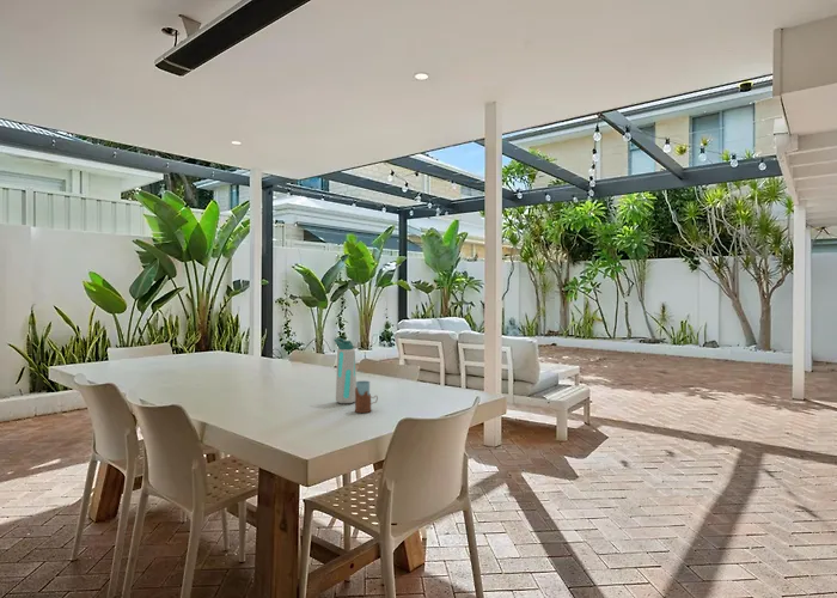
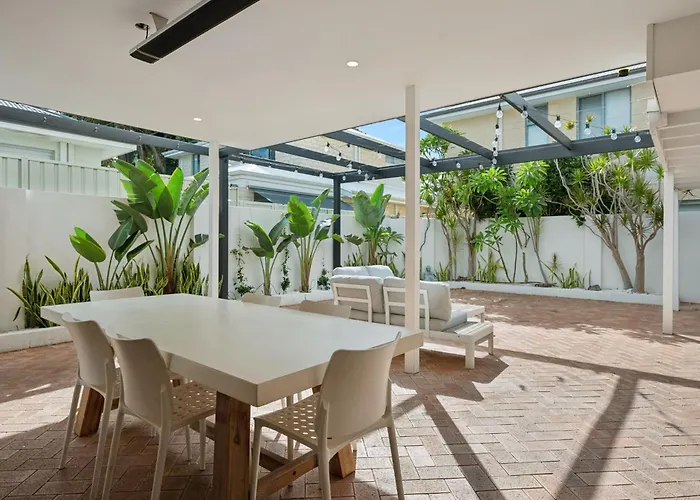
- water bottle (344, 370)
- drinking glass (366, 396)
